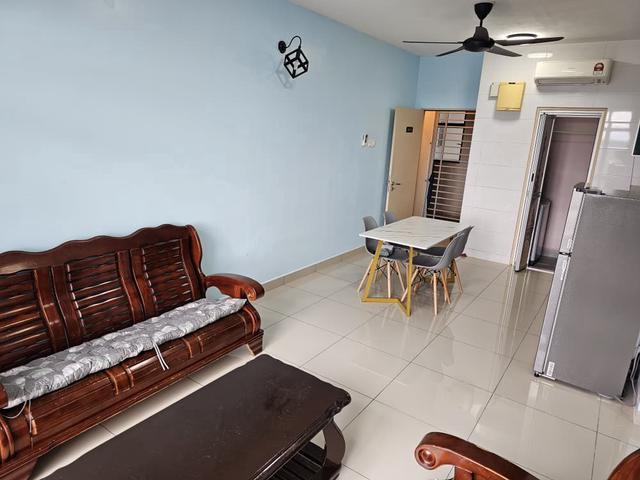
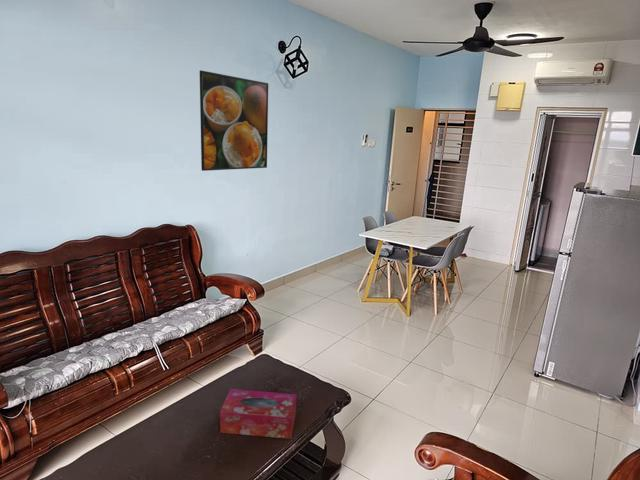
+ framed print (236, 124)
+ tissue box (259, 412)
